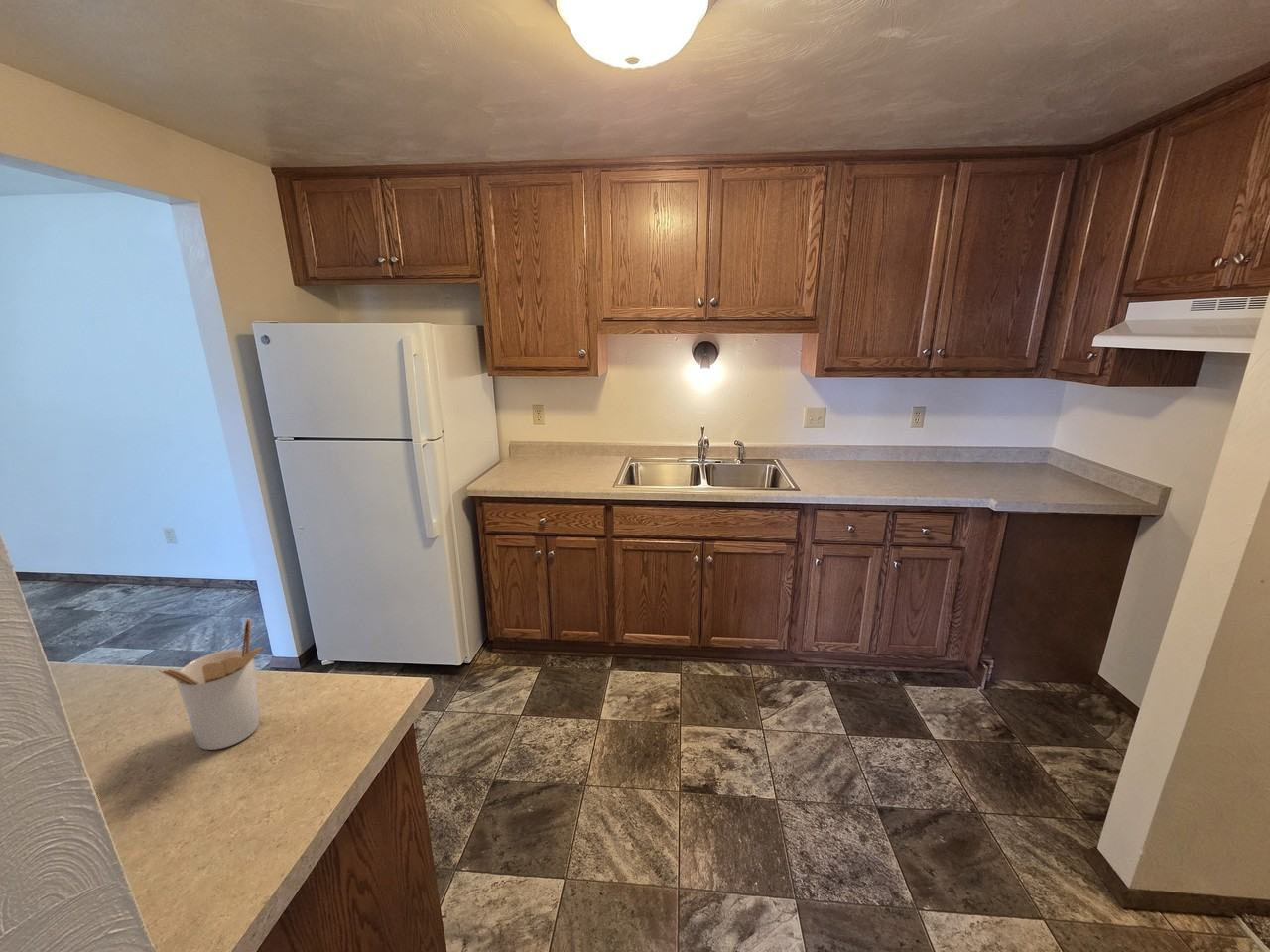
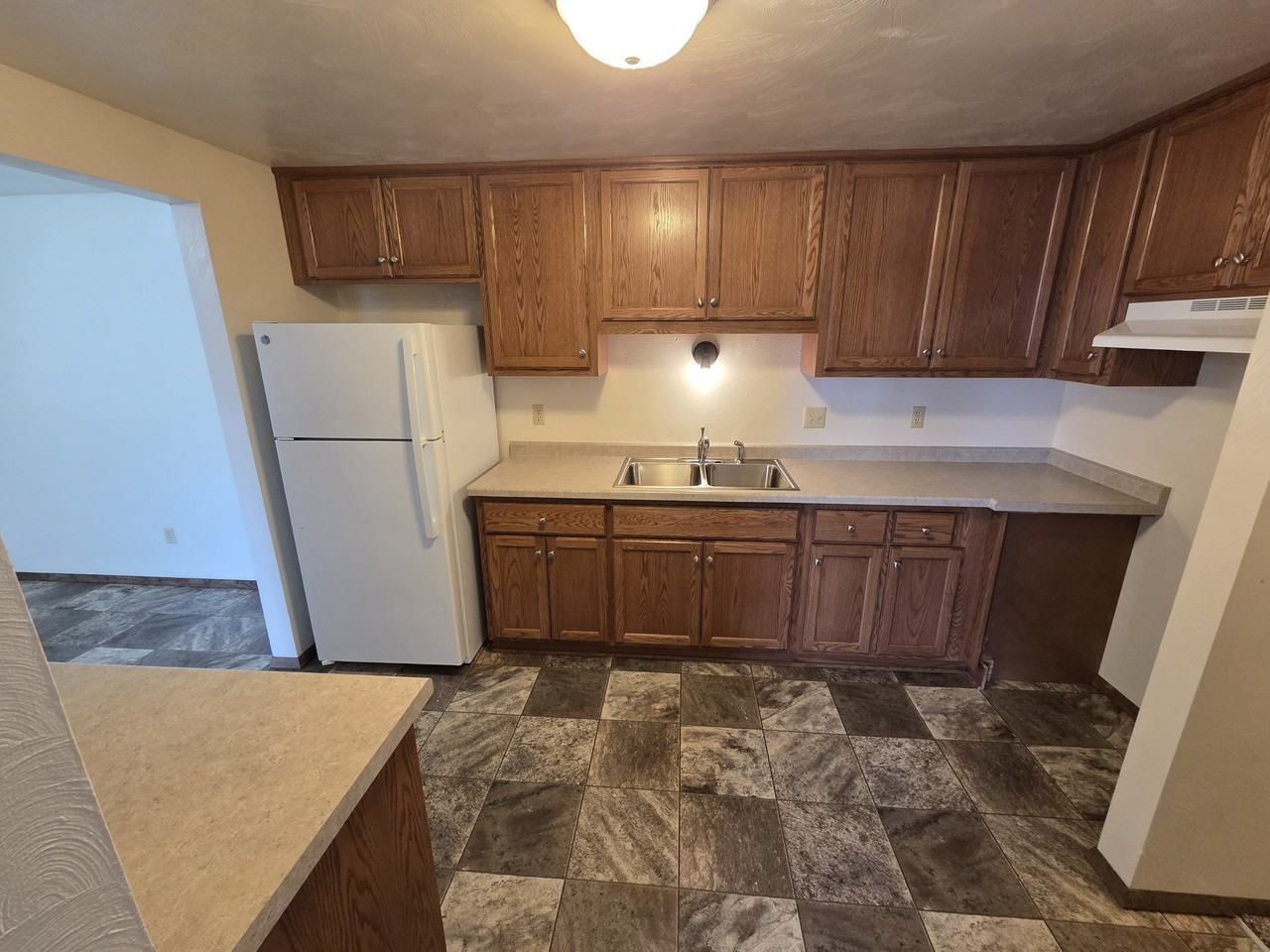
- utensil holder (226, 688)
